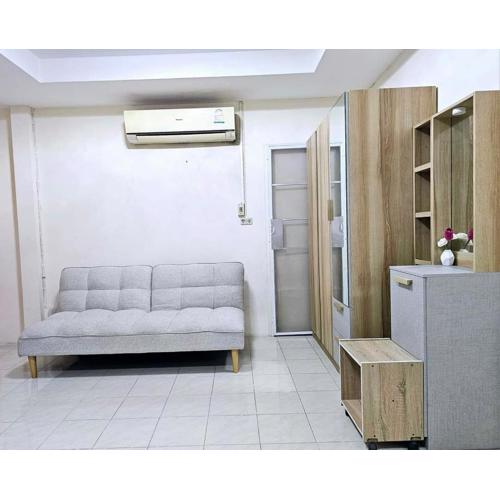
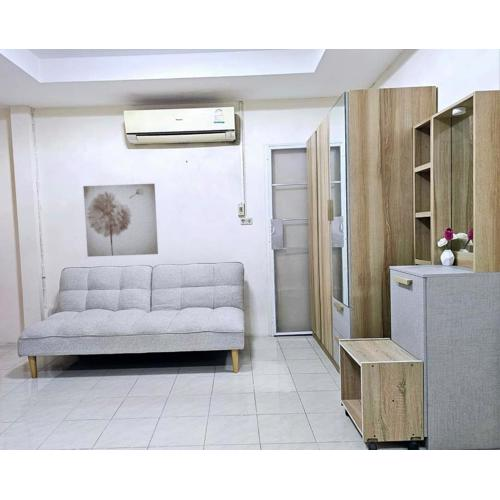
+ wall art (120, 220)
